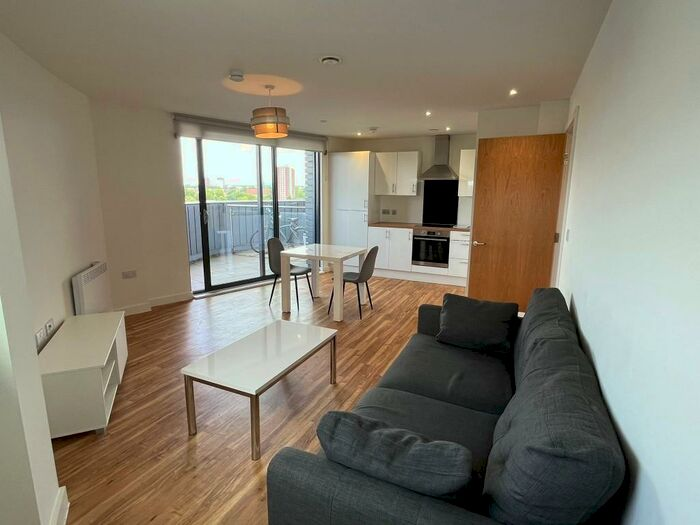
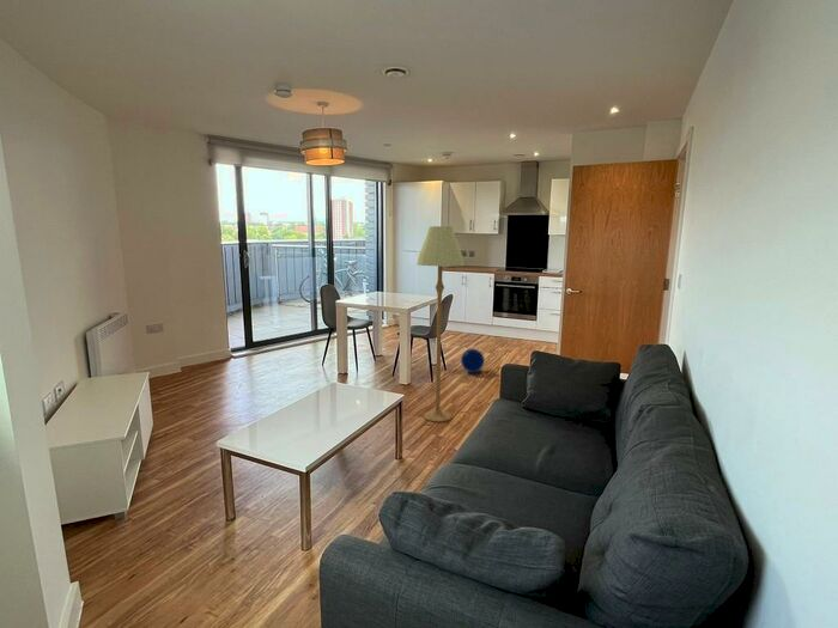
+ floor lamp (438, 324)
+ ball (472, 360)
